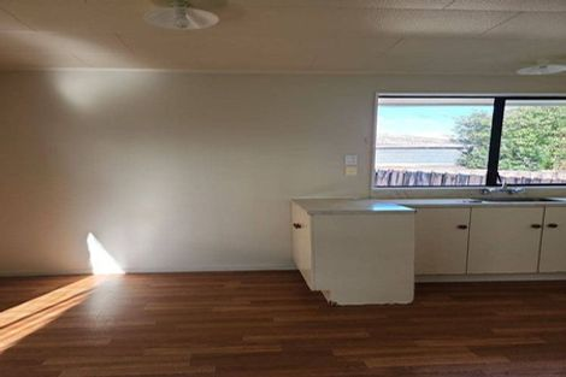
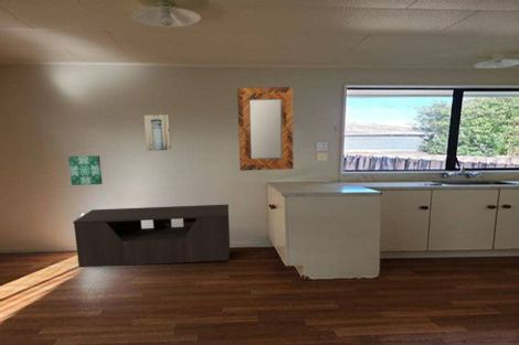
+ media console (158, 235)
+ wall art (157, 132)
+ wall art (85, 170)
+ home mirror (265, 129)
